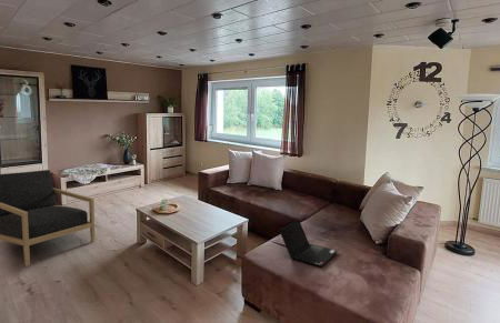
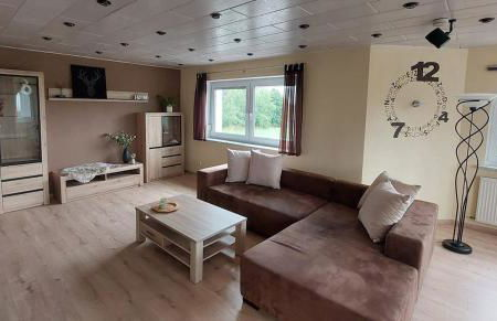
- laptop computer (308, 242)
- armchair (39, 210)
